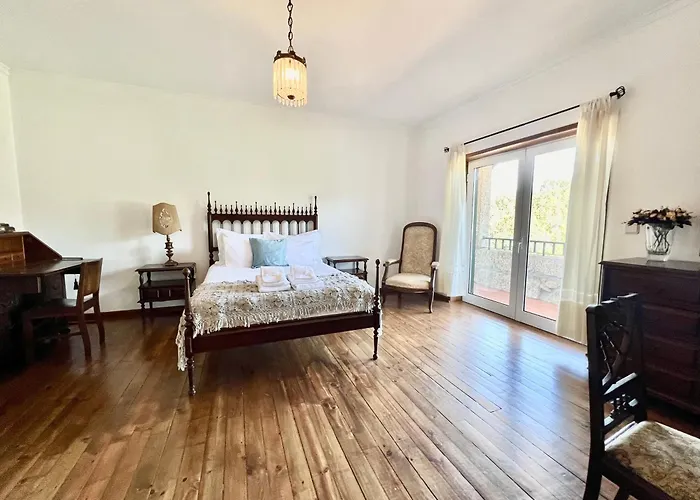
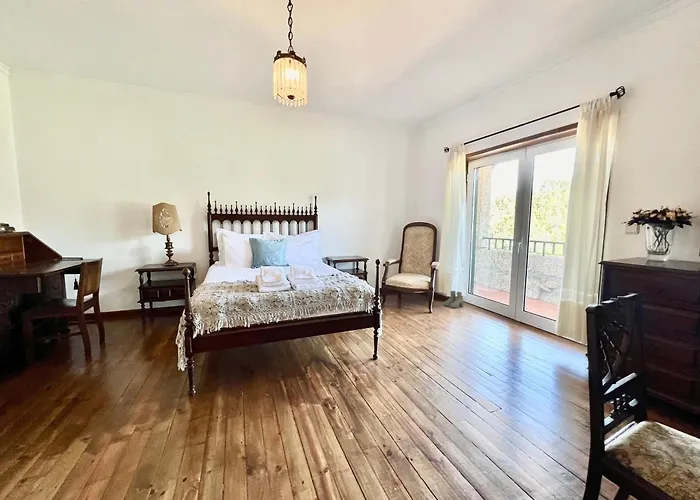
+ boots (453, 298)
